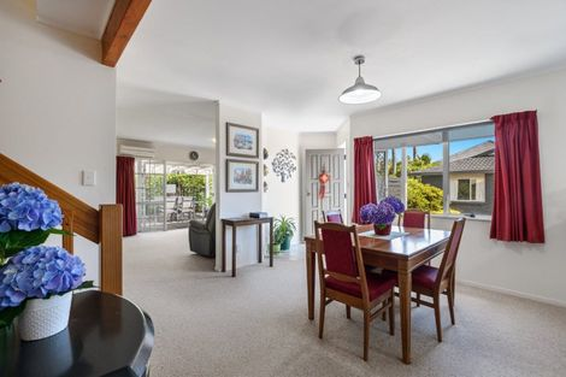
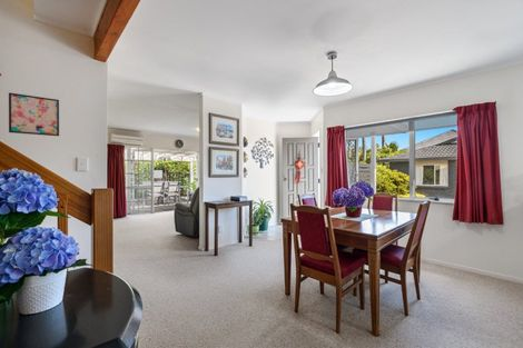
+ wall art (34, 115)
